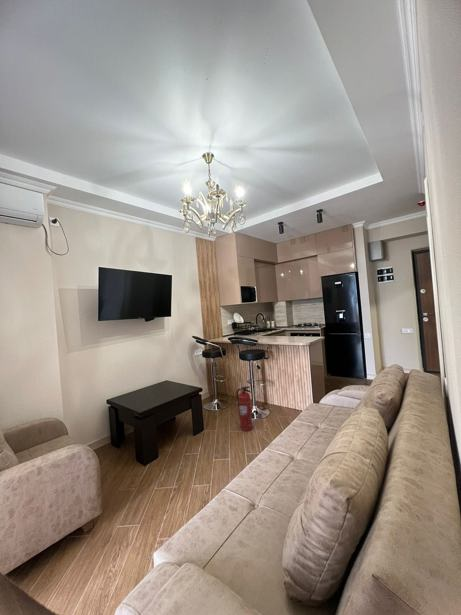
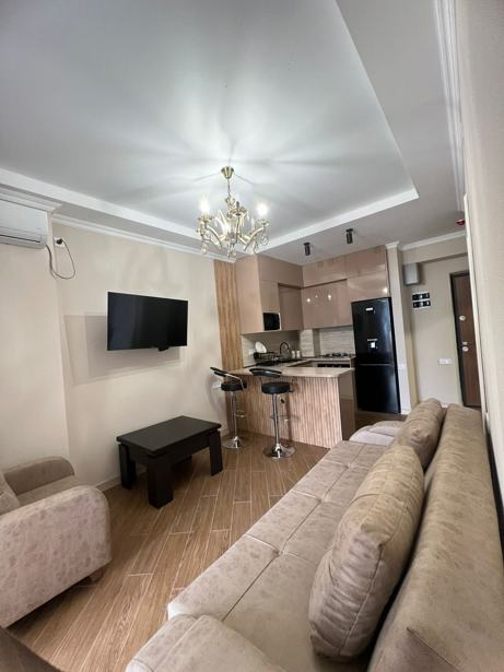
- fire extinguisher (244, 407)
